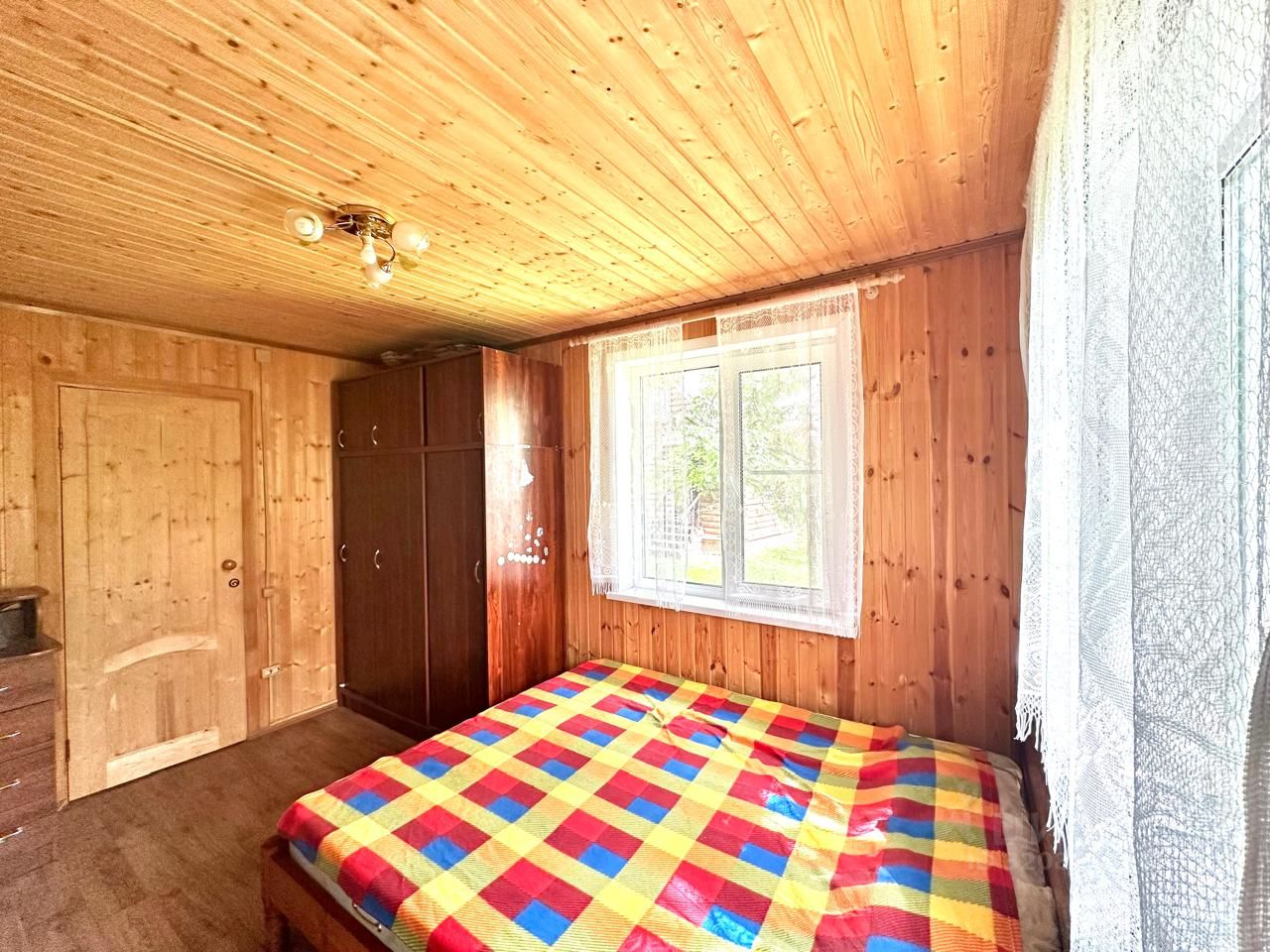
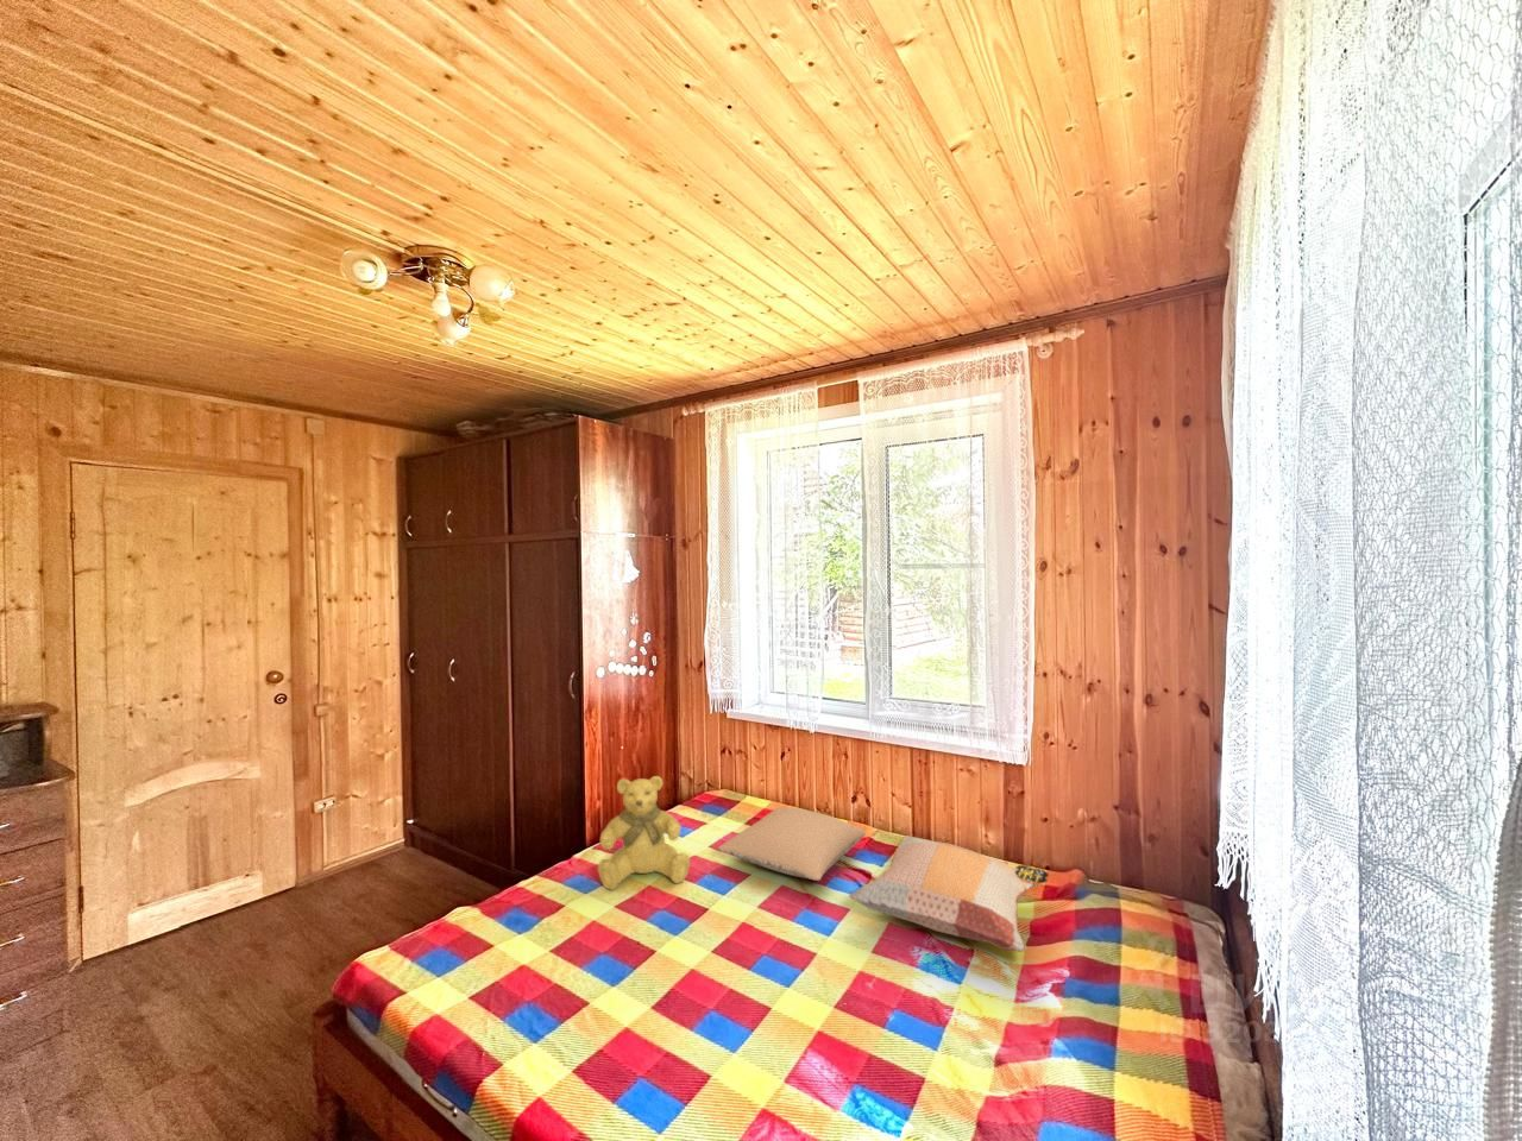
+ teddy bear (645, 827)
+ pillow (795, 840)
+ decorative pillow (953, 883)
